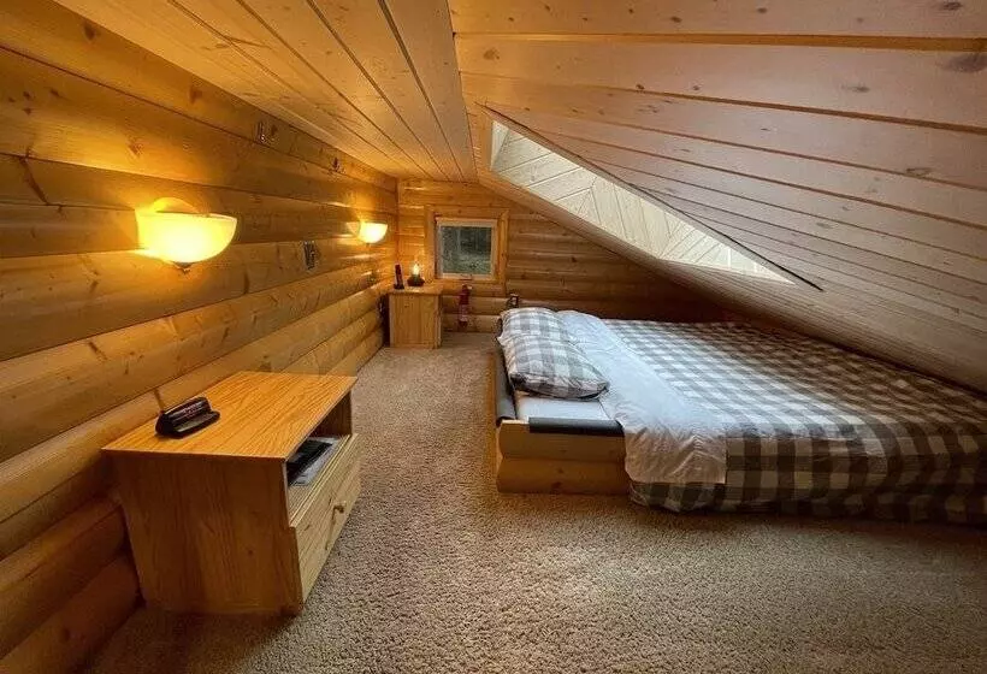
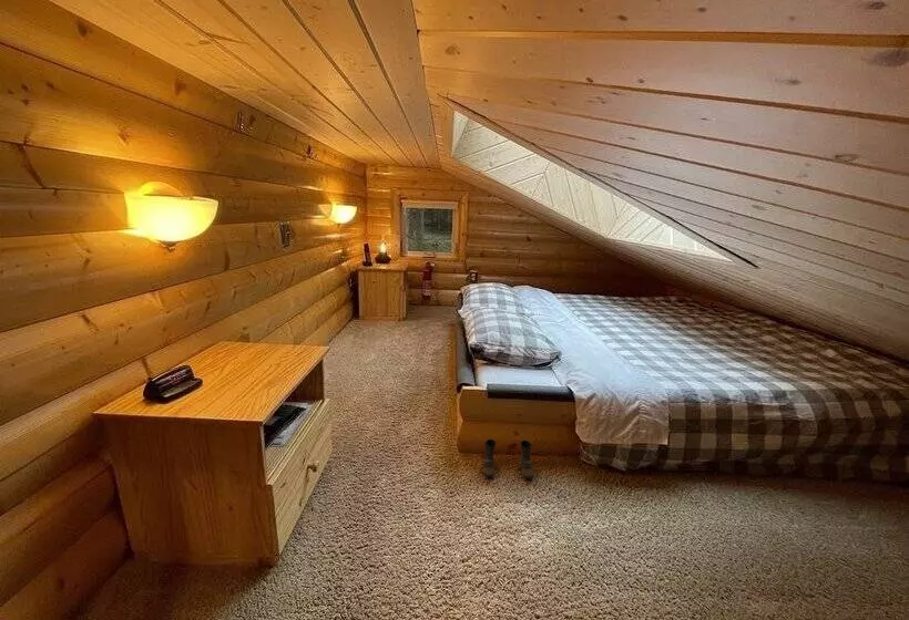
+ boots (520, 458)
